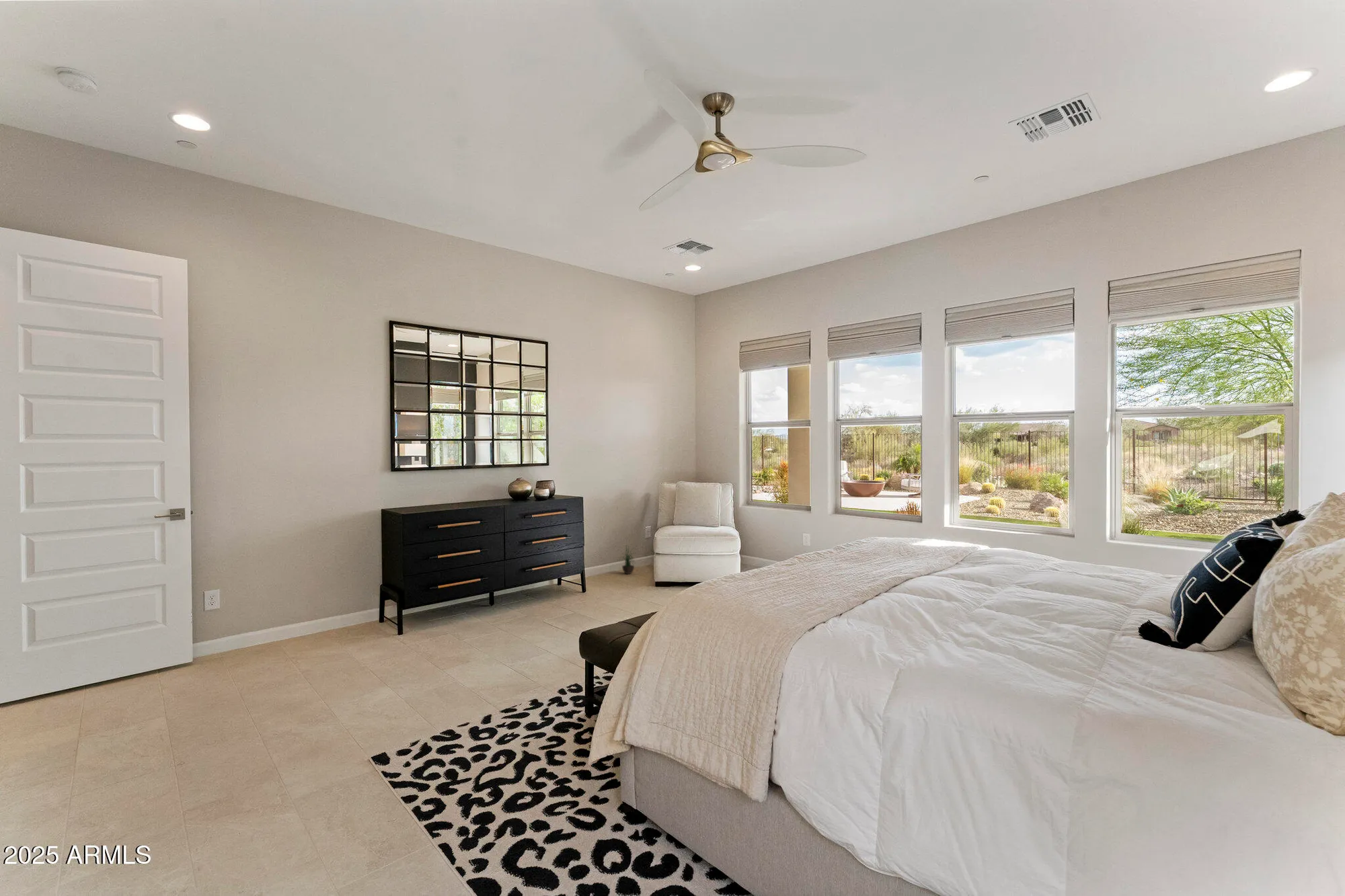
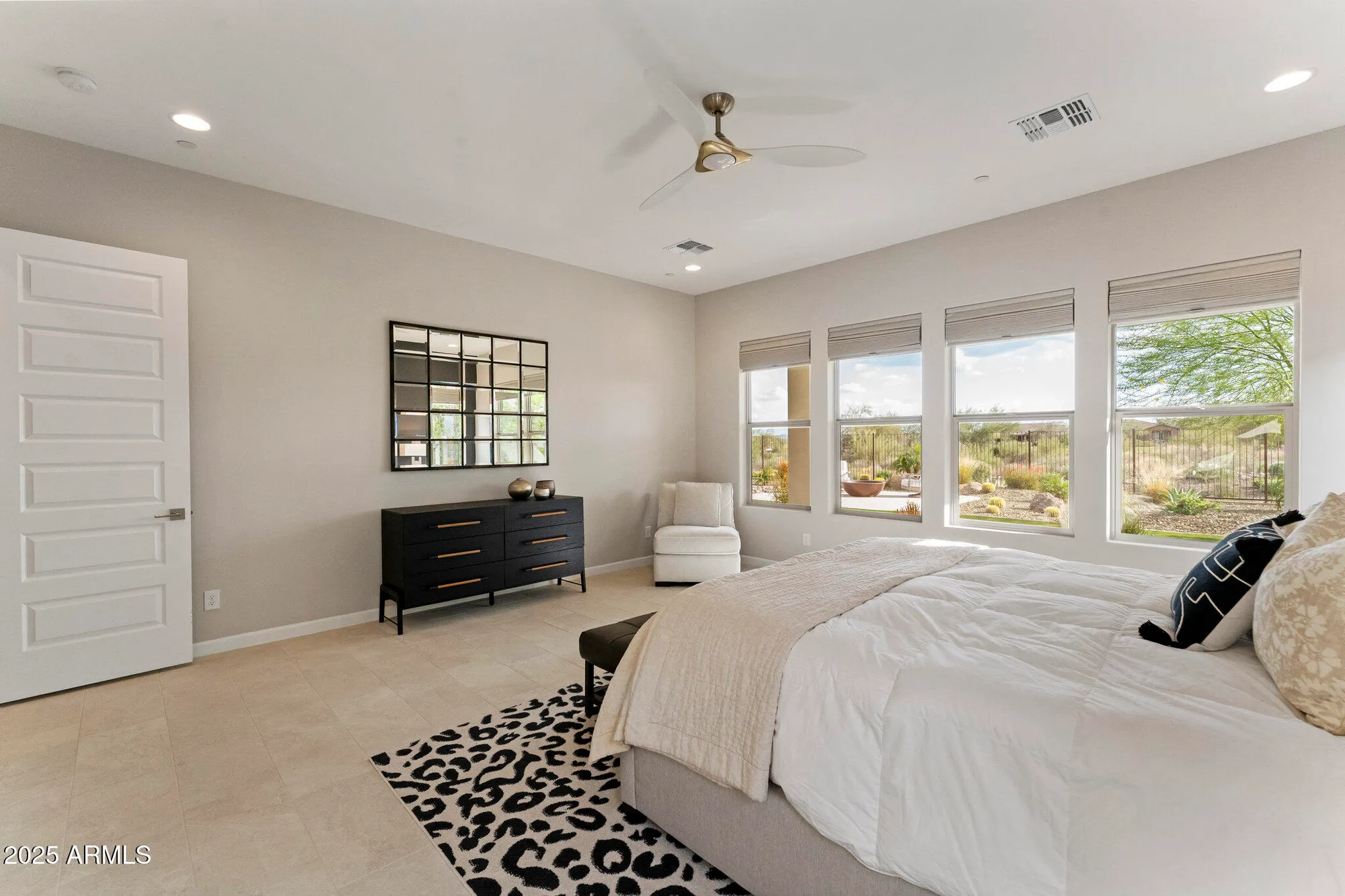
- potted plant (627, 555)
